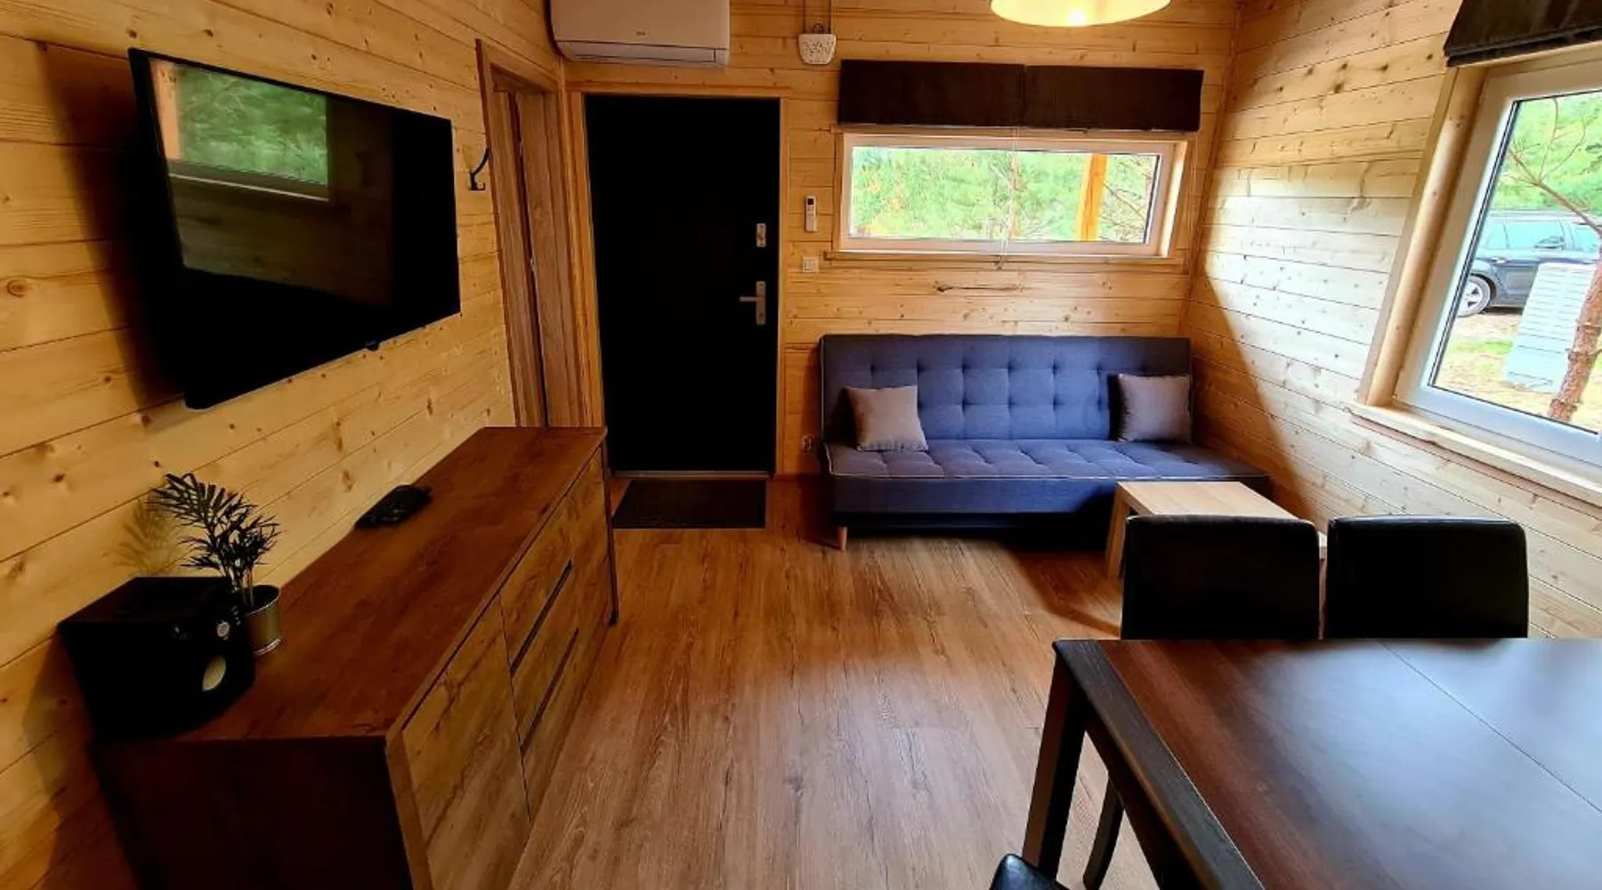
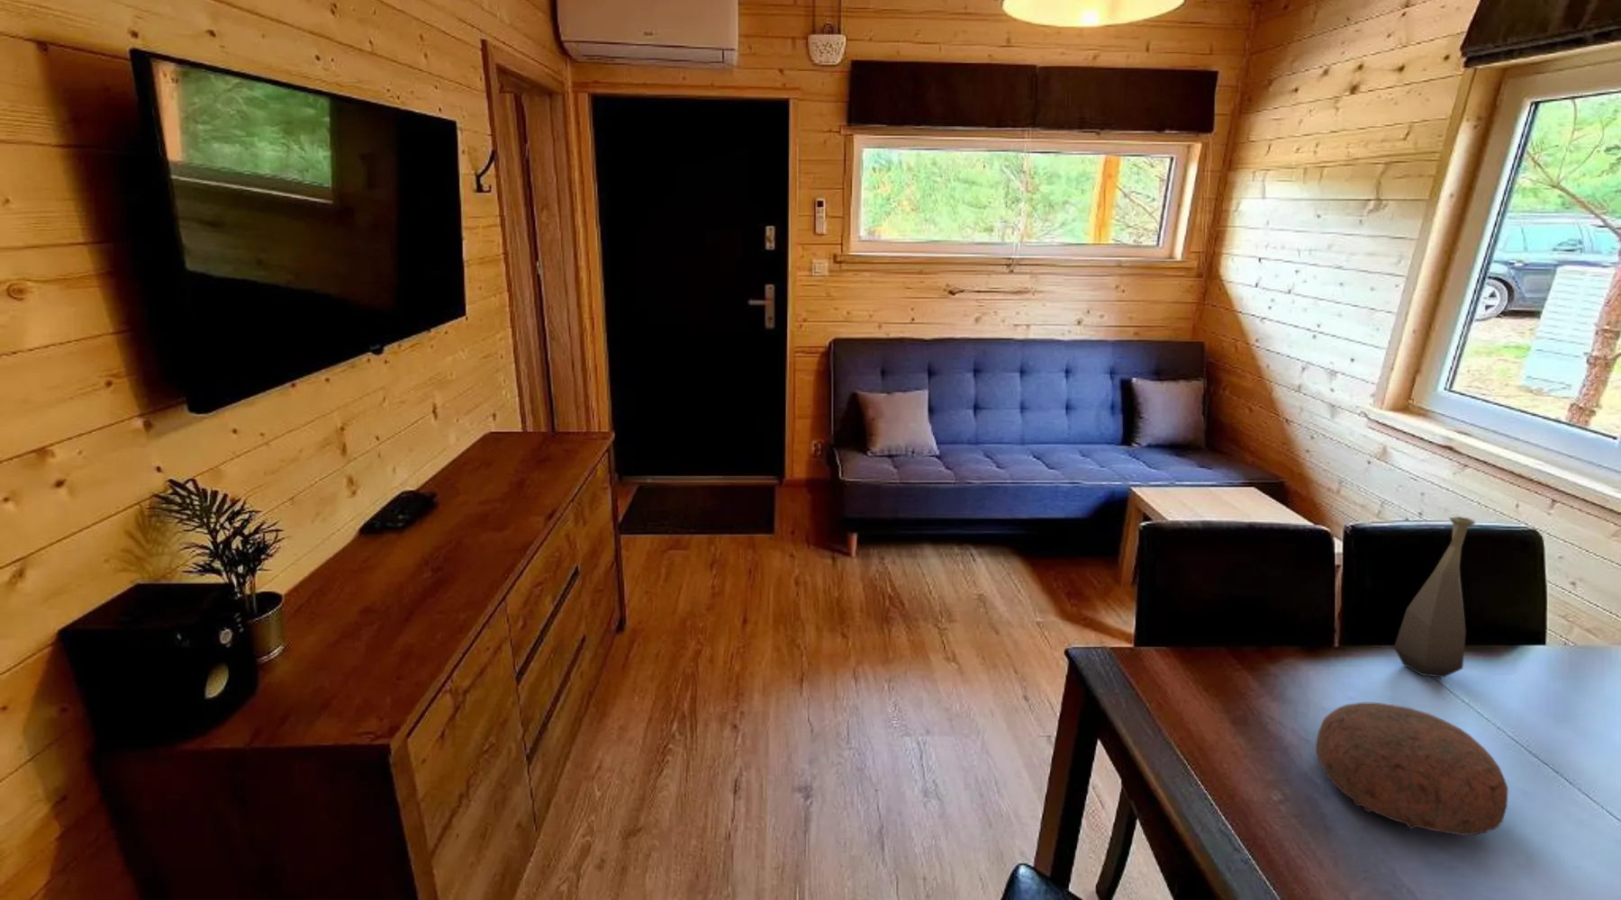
+ decorative bowl (1408, 759)
+ bottle (1441, 596)
